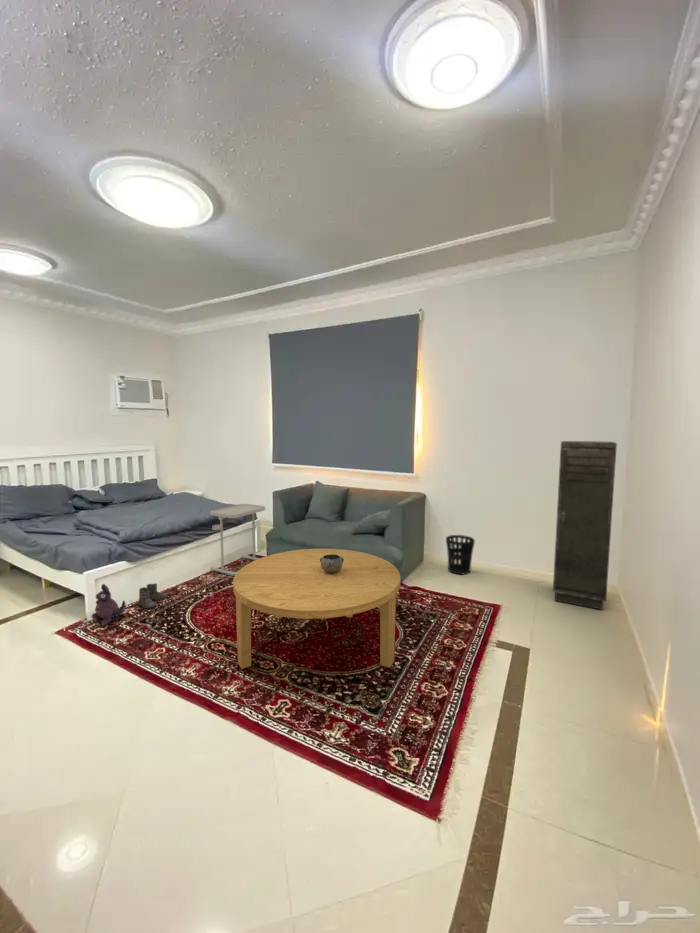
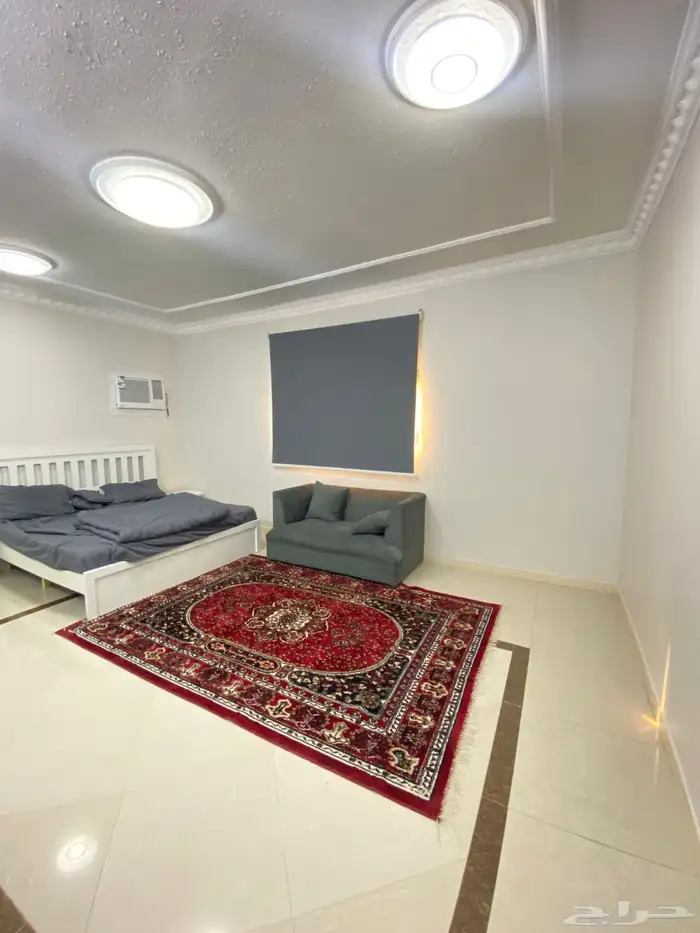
- boots (151, 594)
- coffee table (318, 607)
- plush toy (110, 601)
- storage cabinet (582, 520)
- side table (222, 538)
- wastebasket (459, 554)
- decorative bowl (332, 563)
